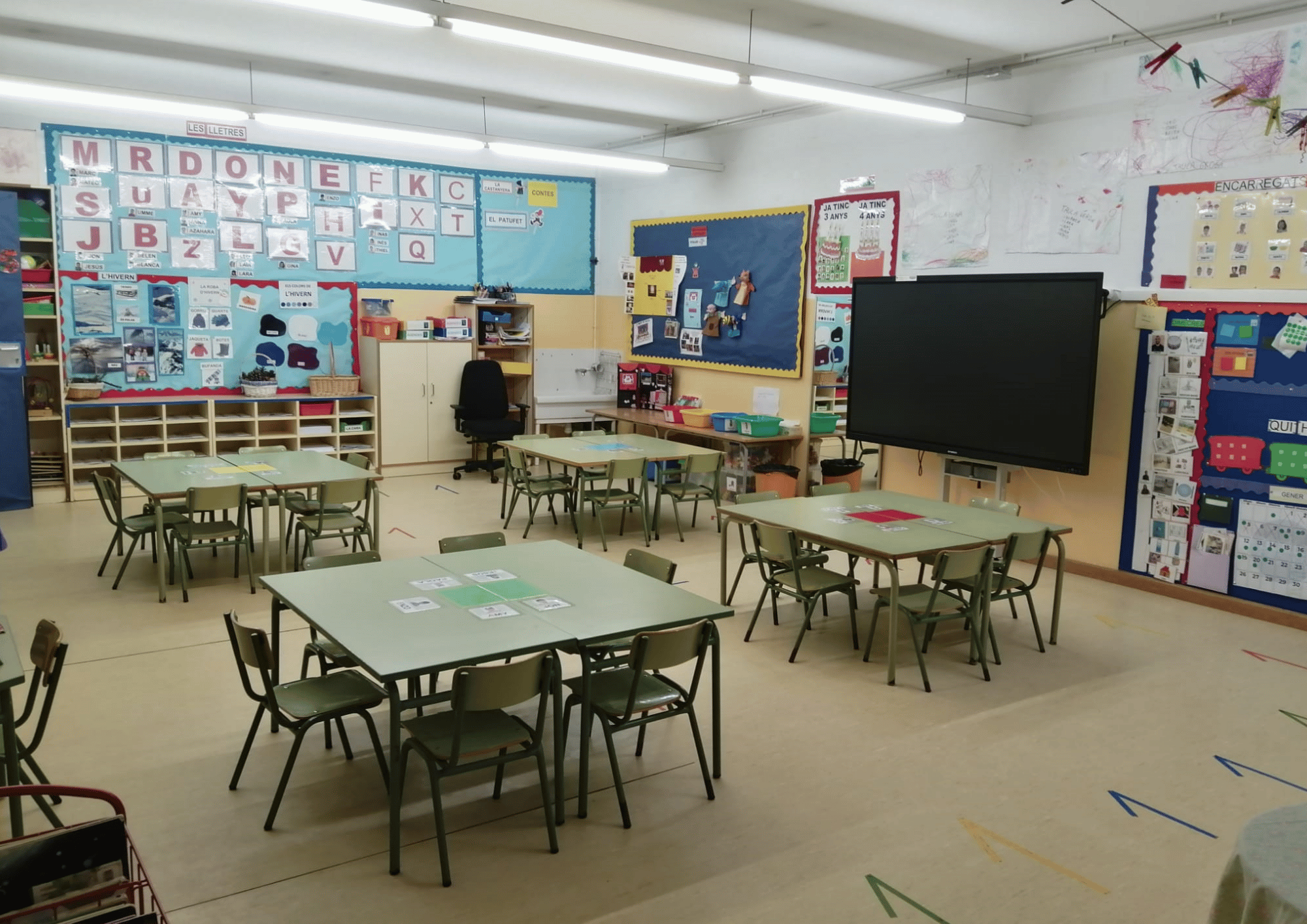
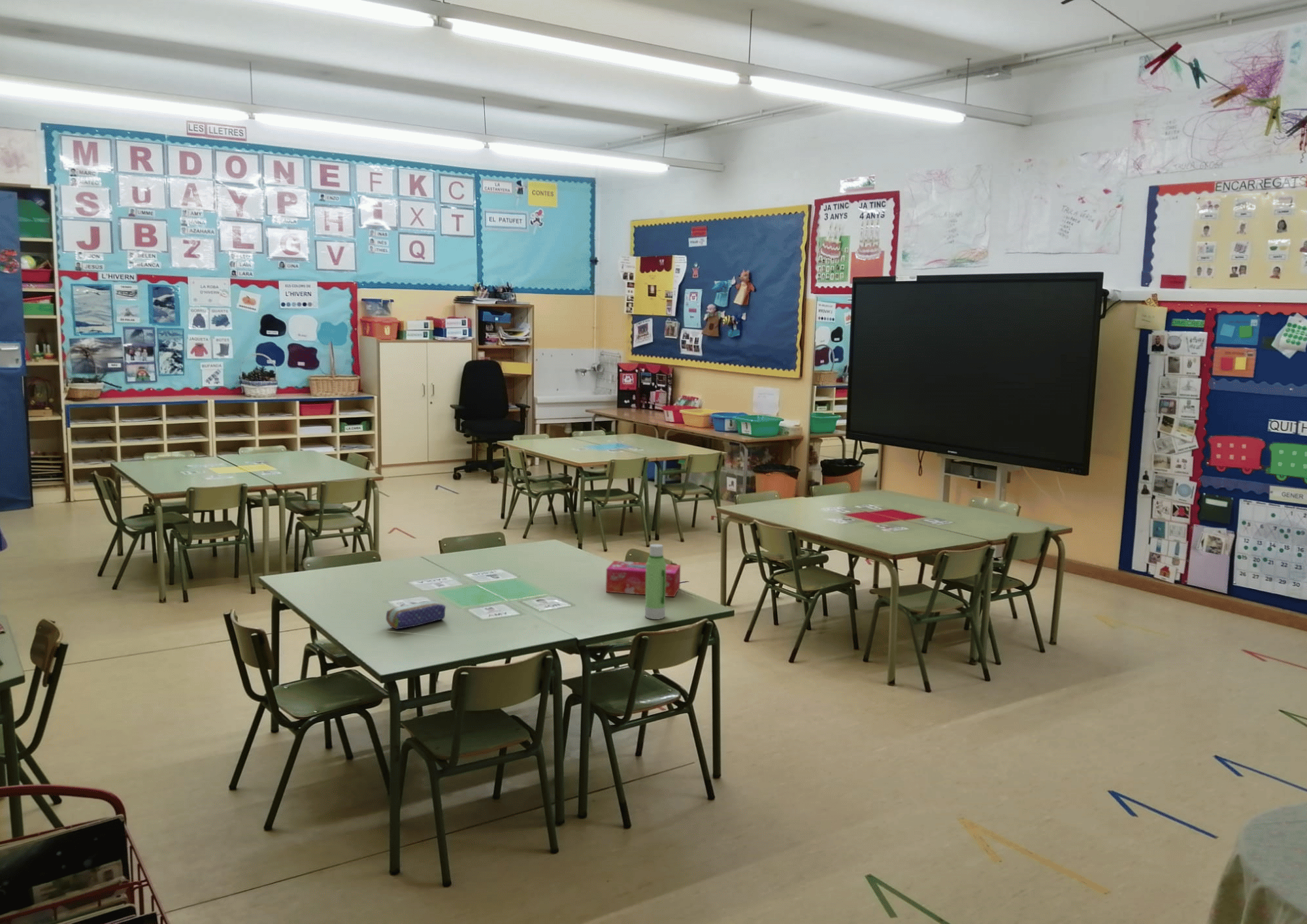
+ tissue box (643, 578)
+ water bottle (655, 581)
+ pencil case (416, 614)
